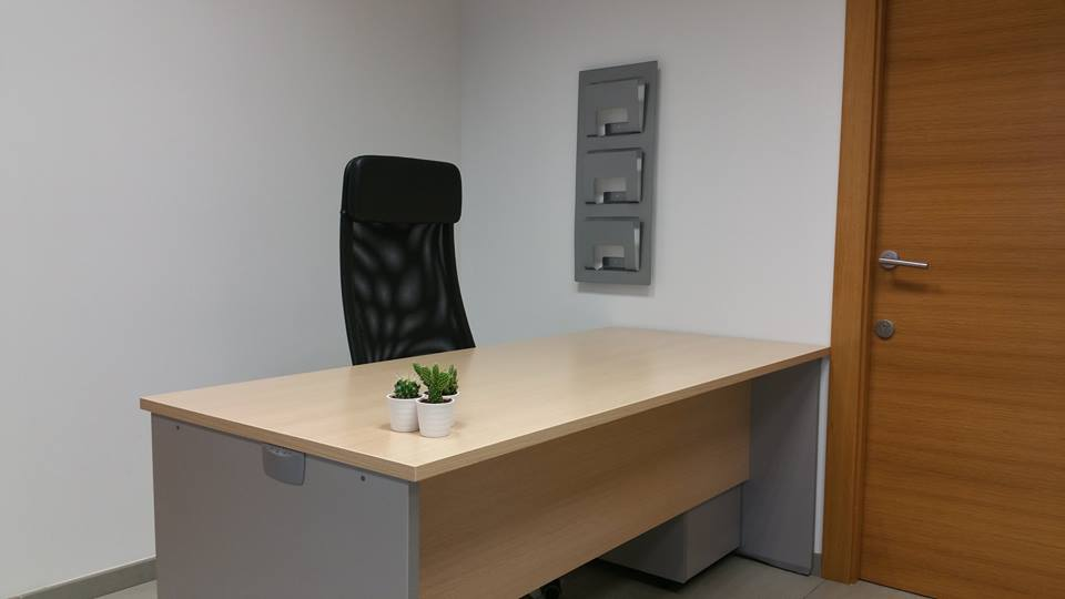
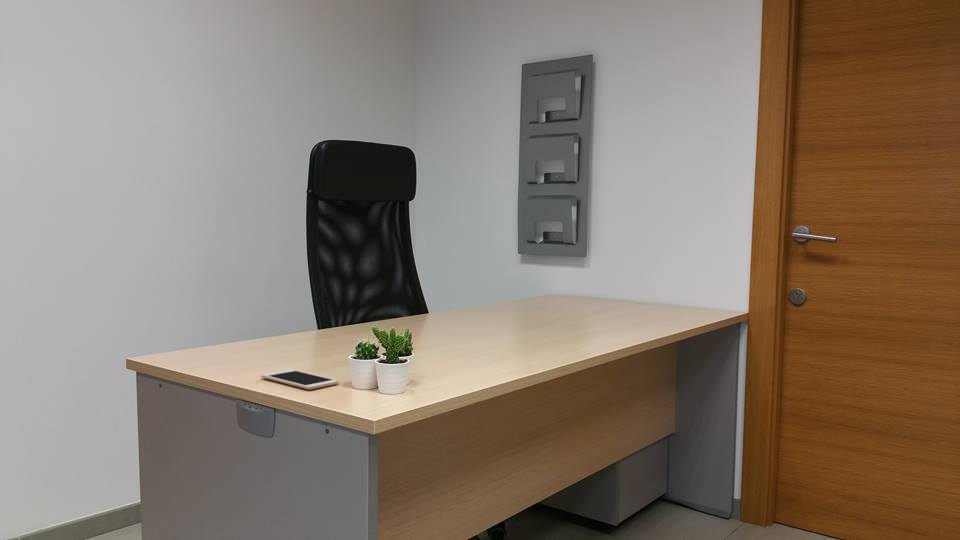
+ cell phone (299, 379)
